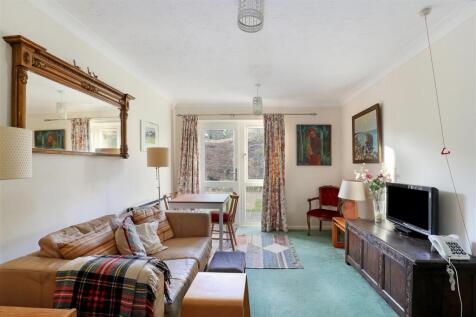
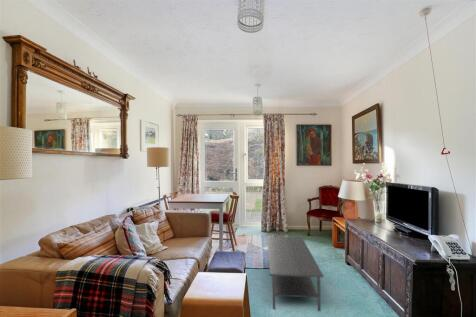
+ coffee table (289, 266)
